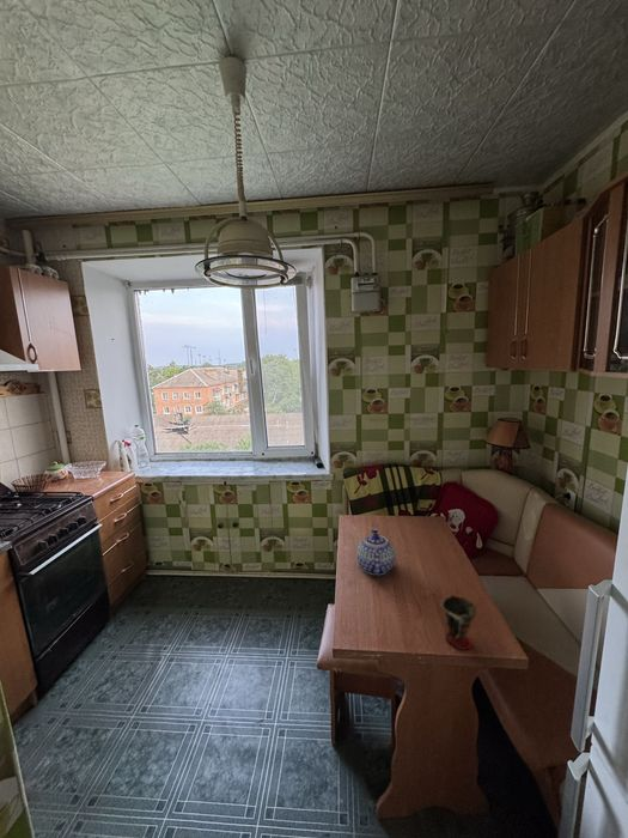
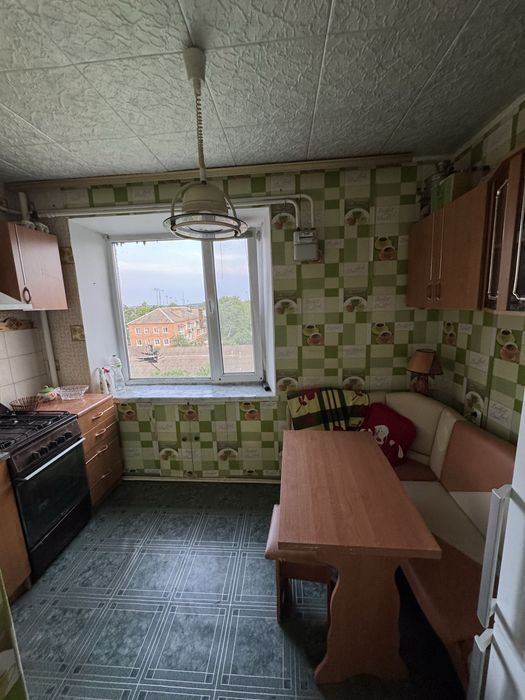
- cup (457, 623)
- teapot (376, 551)
